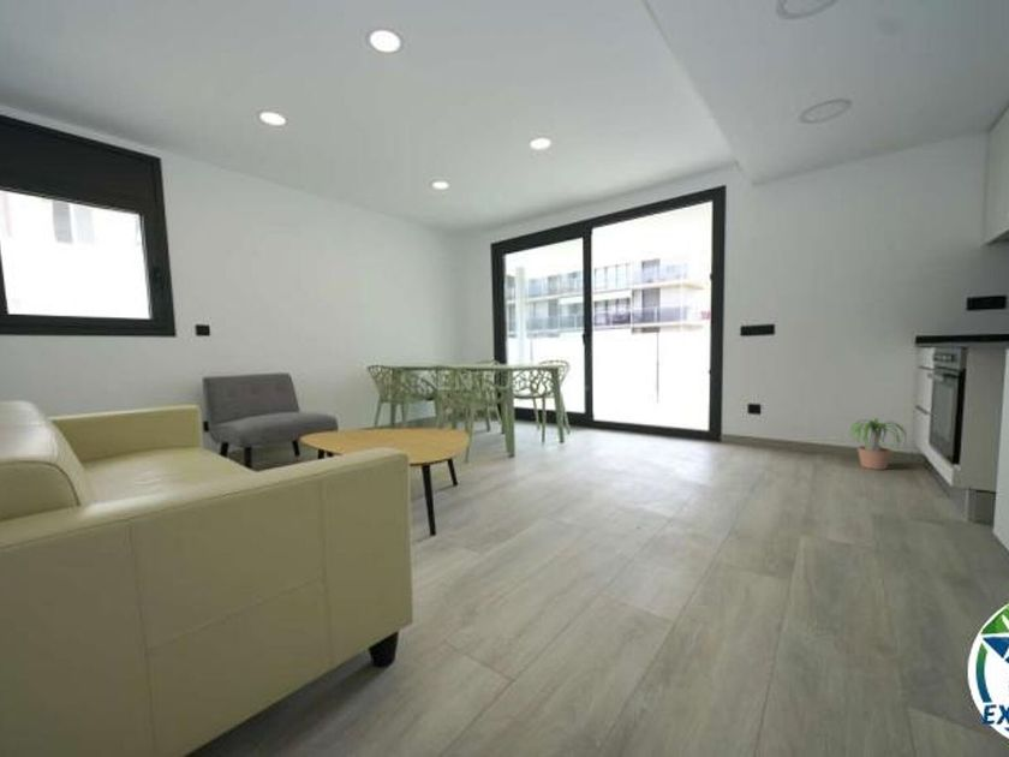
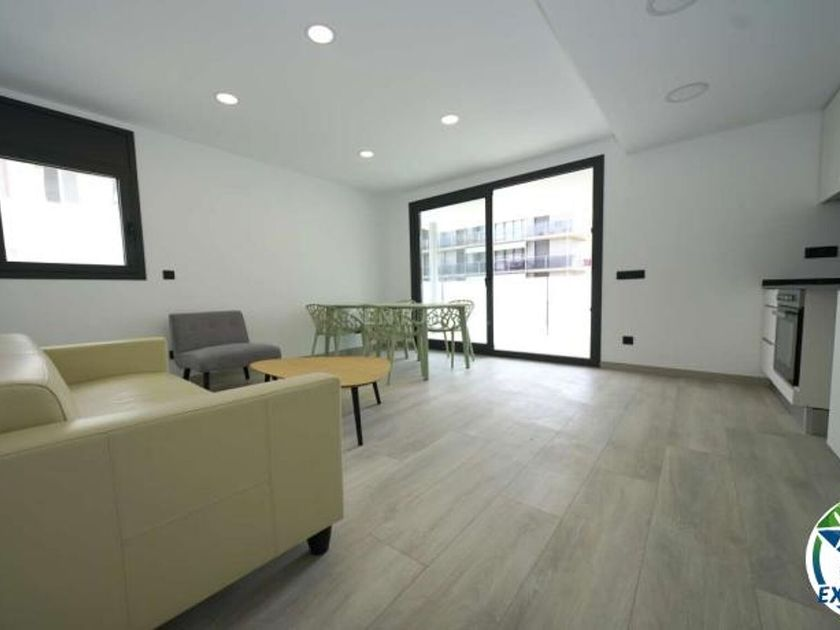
- potted plant (878, 442)
